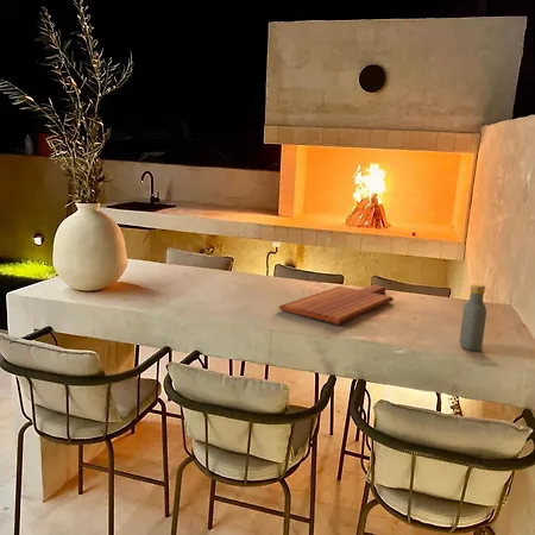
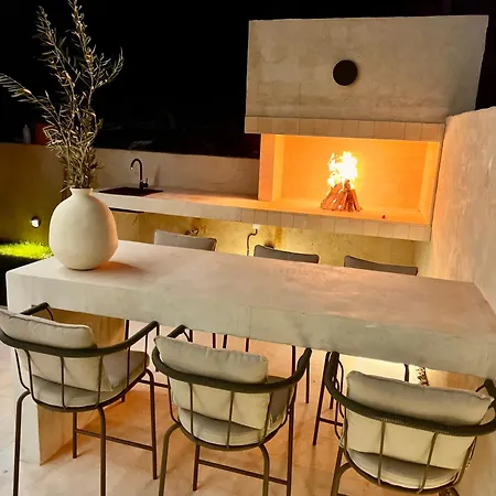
- vodka (473, 315)
- cutting board (340, 302)
